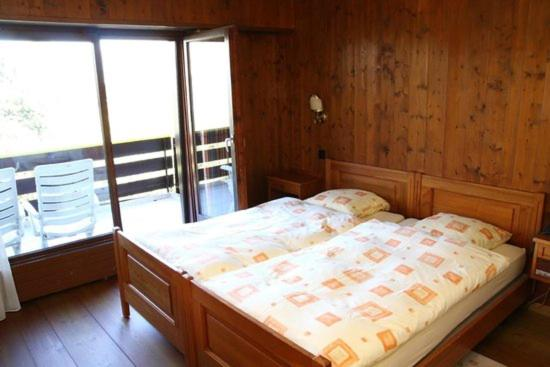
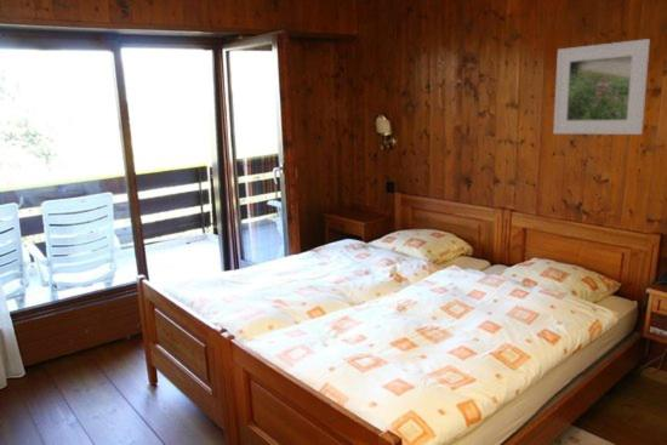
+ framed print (598, 90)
